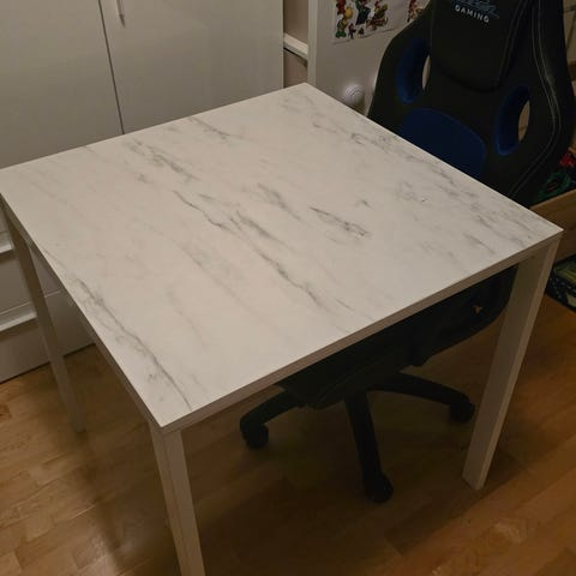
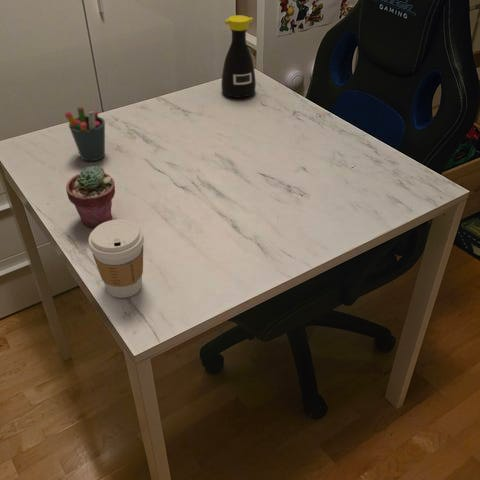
+ pen holder (87, 131)
+ coffee cup (119, 259)
+ potted succulent (92, 194)
+ bottle (238, 56)
